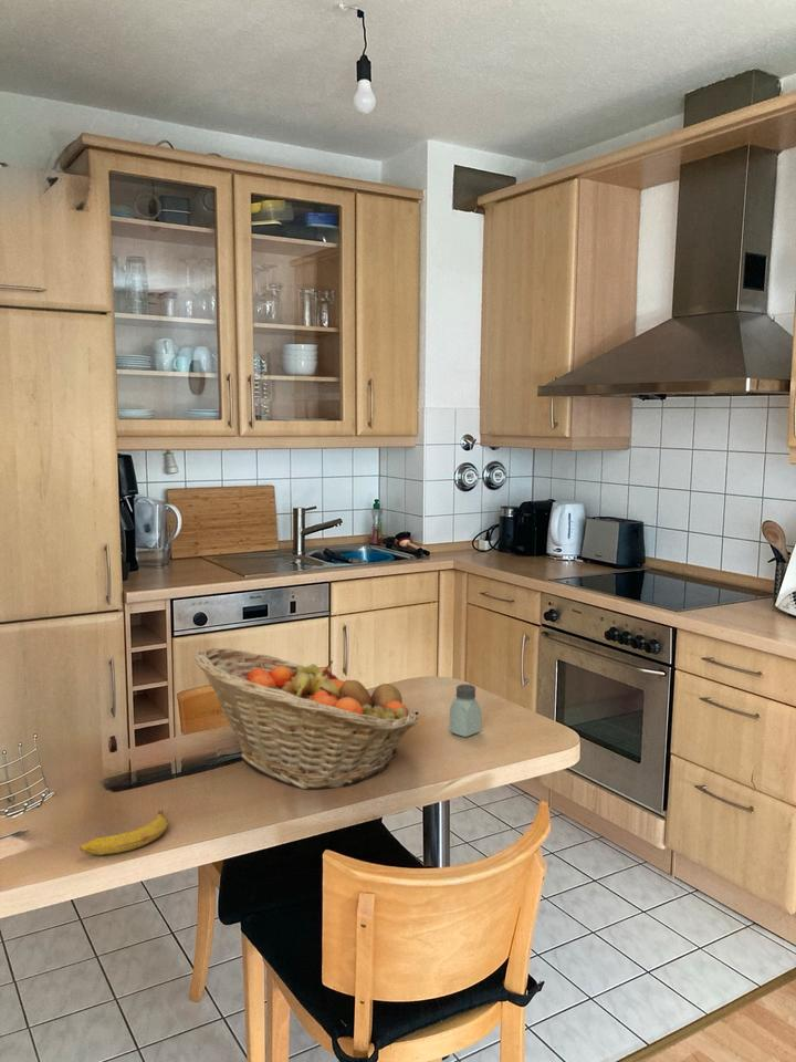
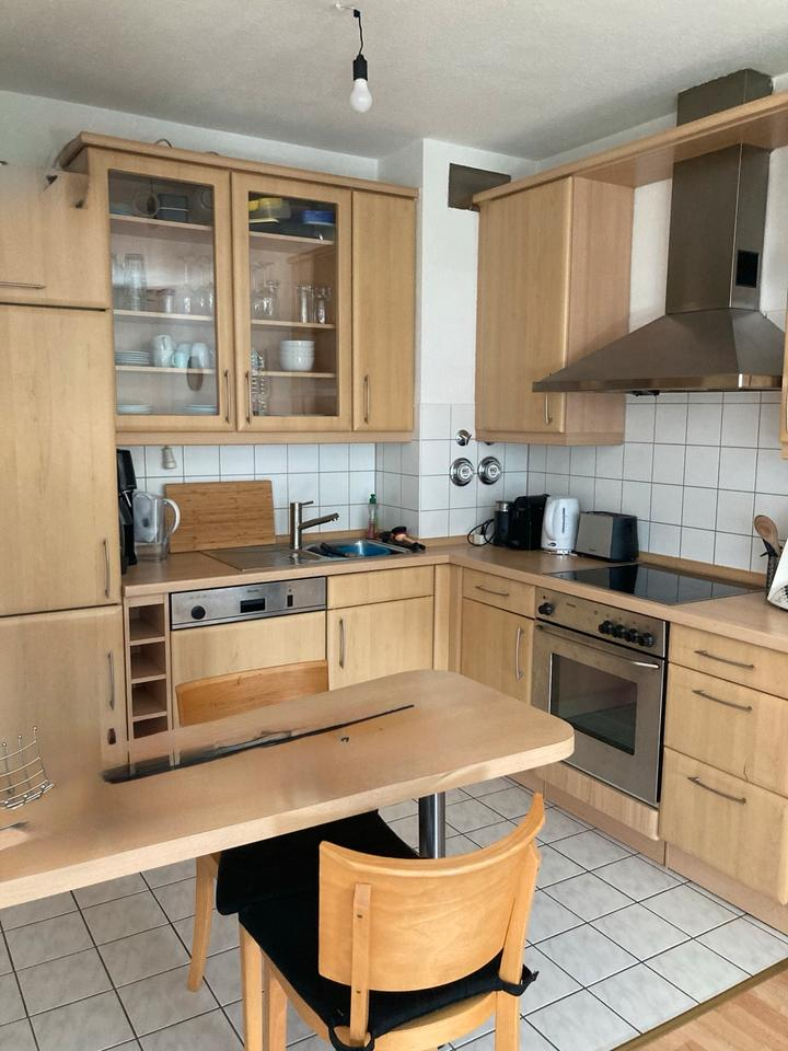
- fruit basket (304, 705)
- saltshaker (464, 709)
- banana (130, 831)
